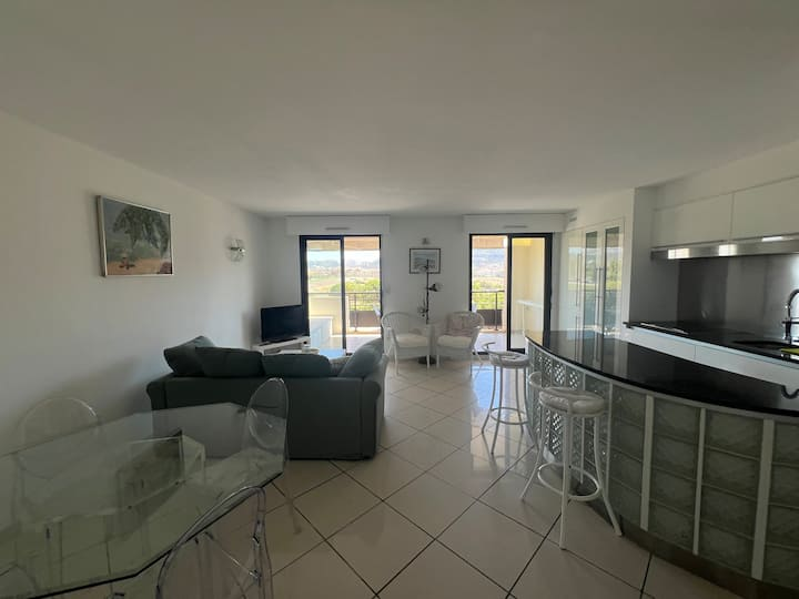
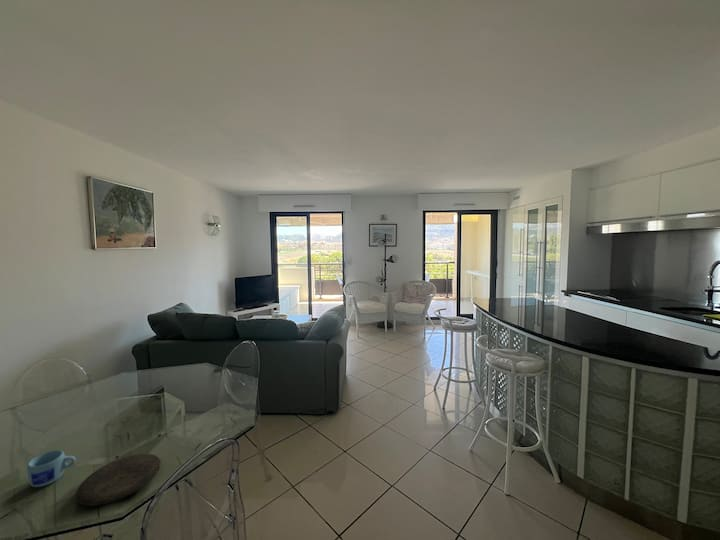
+ plate (121, 479)
+ mug (52, 467)
